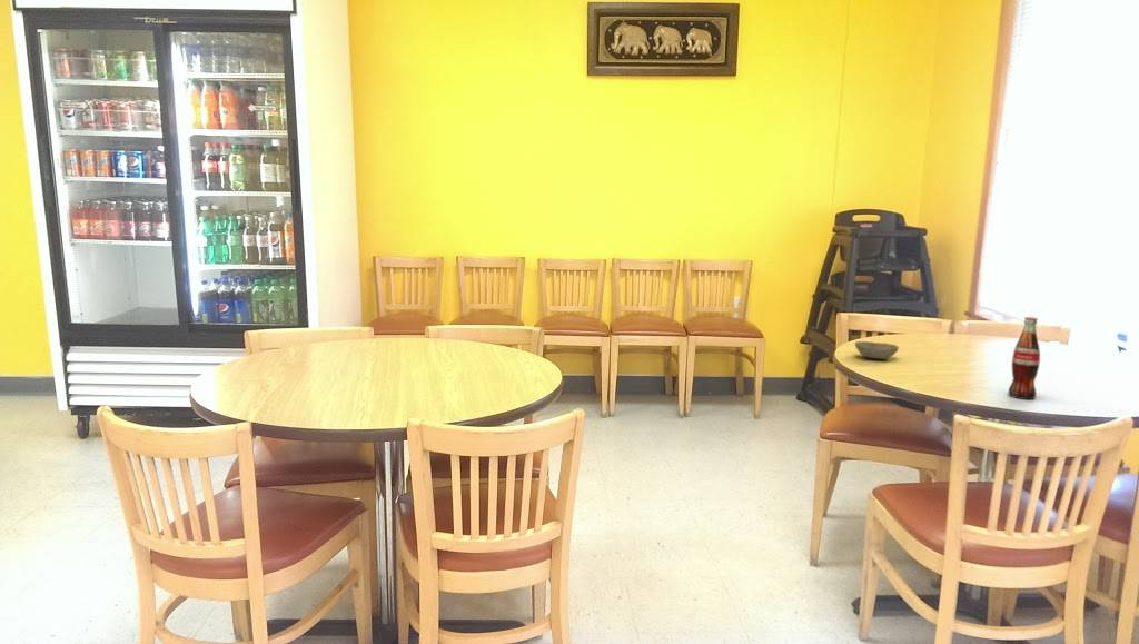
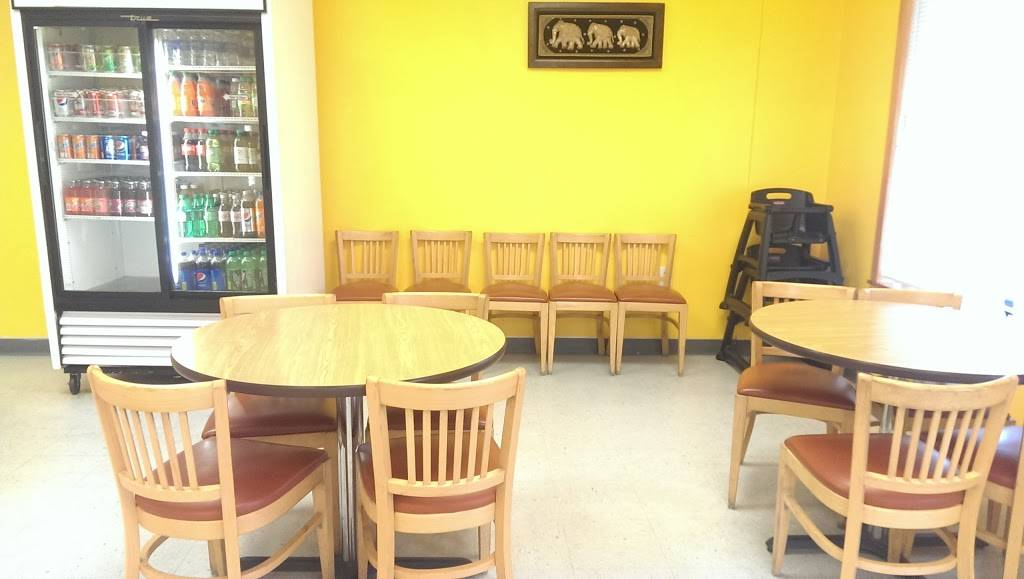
- pop (1026, 357)
- bowl (876, 350)
